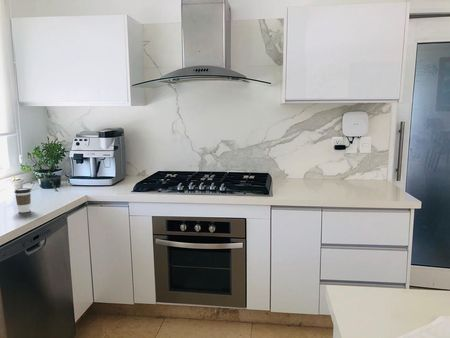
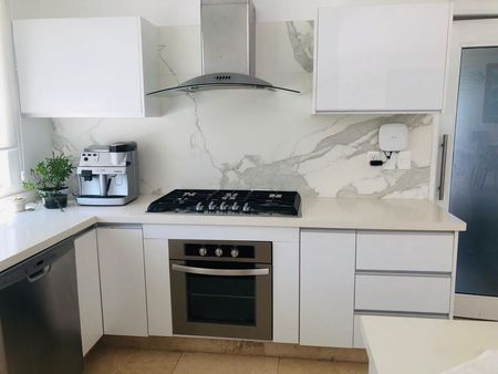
- coffee cup (23, 200)
